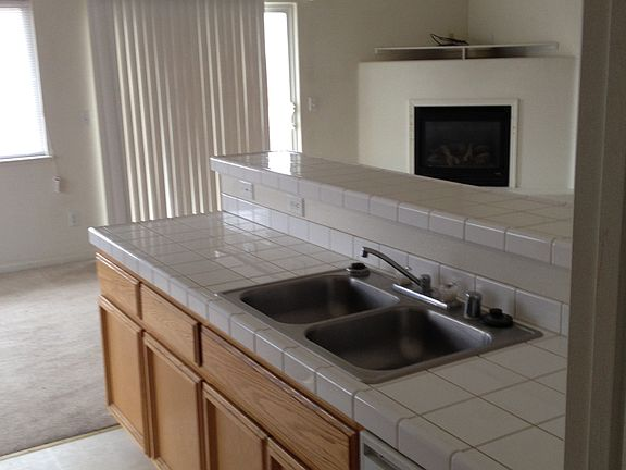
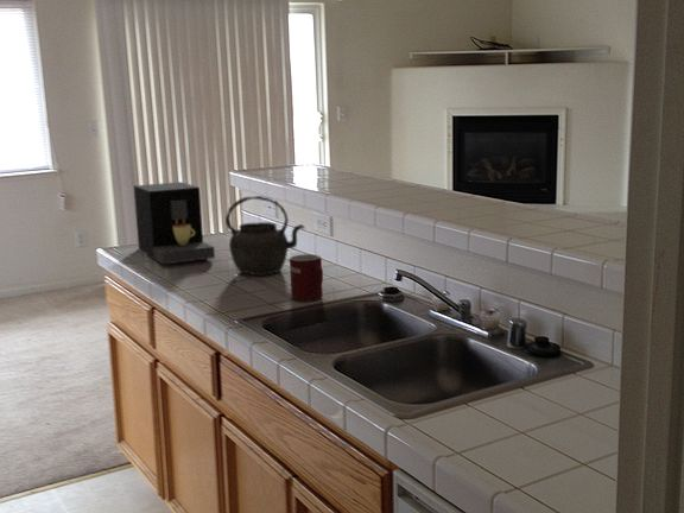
+ coffee maker (172, 221)
+ kettle (265, 233)
+ mug (309, 278)
